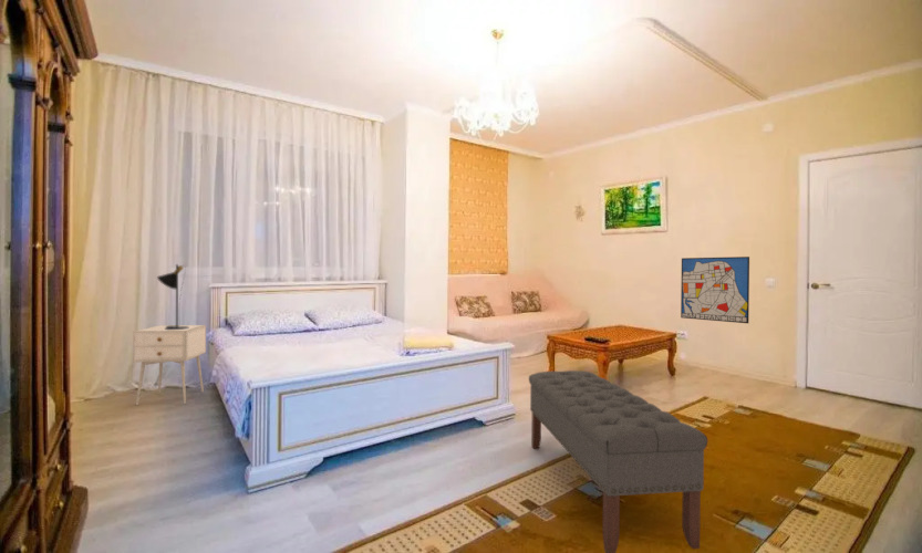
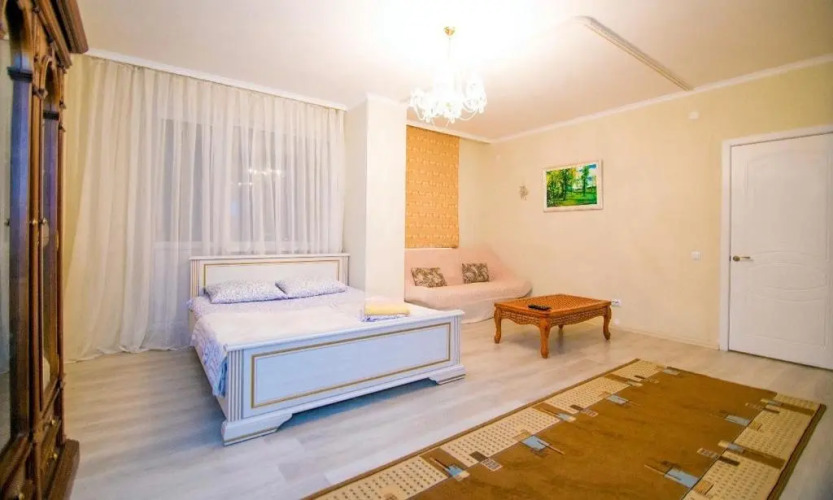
- wall art (713, 289)
- table lamp (176, 295)
- nightstand (170, 361)
- bench (597, 439)
